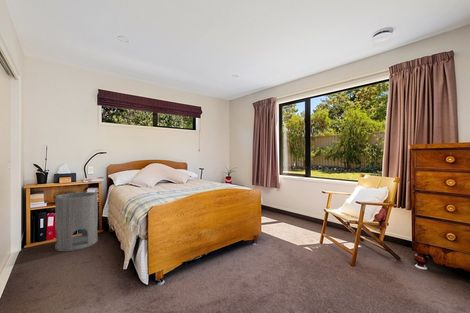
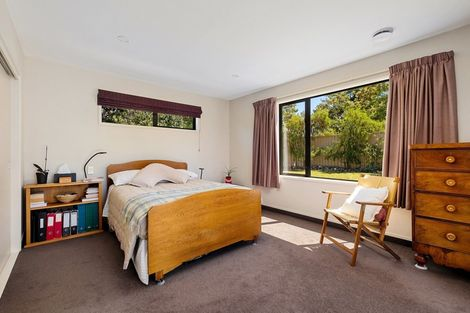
- cylinder (77, 217)
